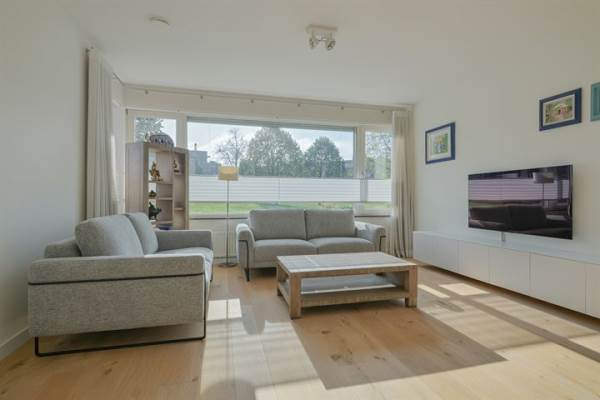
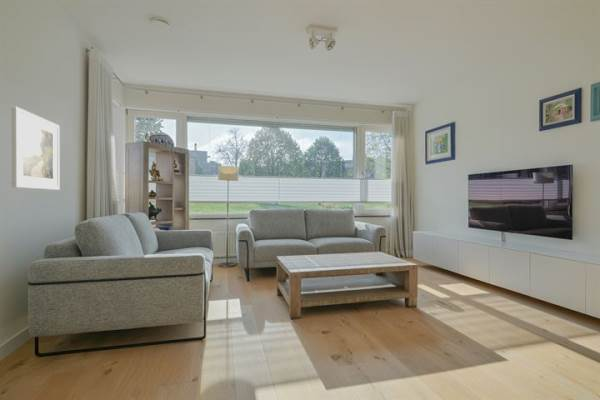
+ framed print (38, 152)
